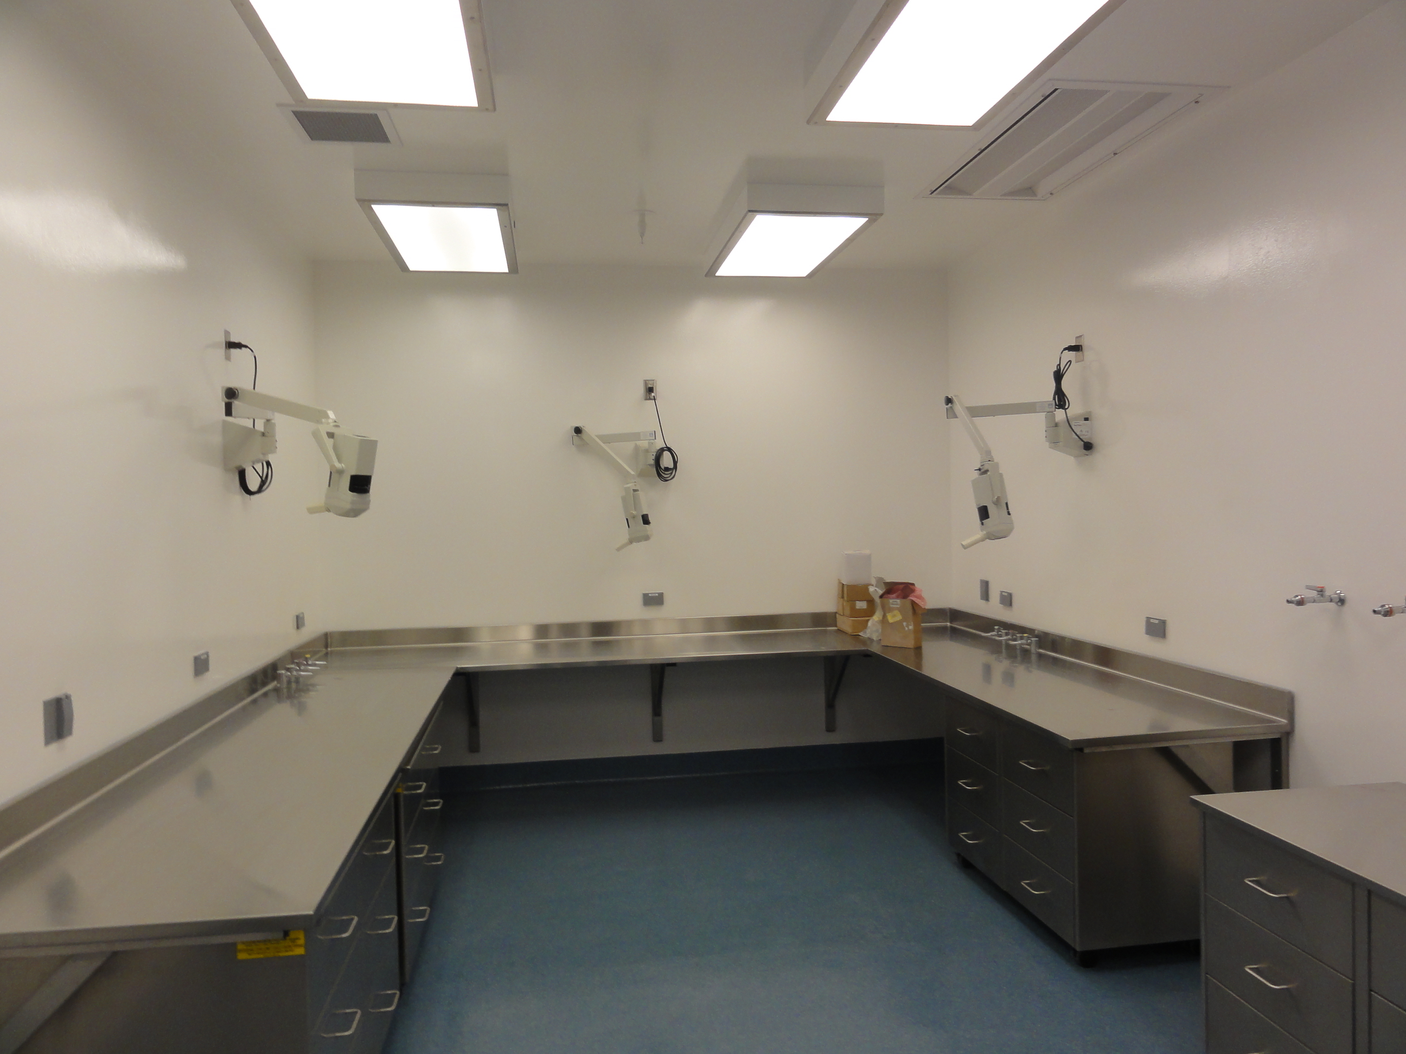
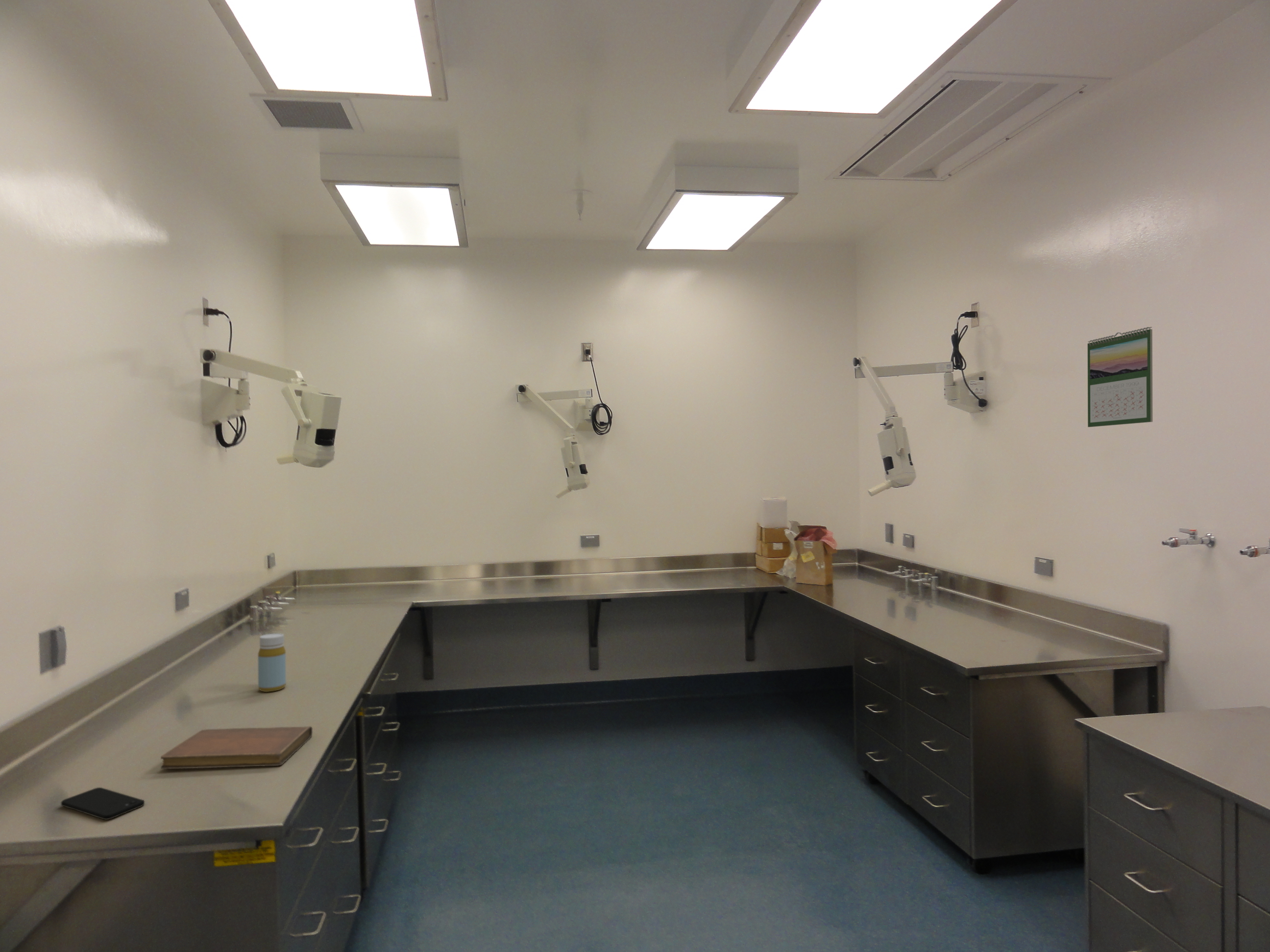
+ smartphone (103, 802)
+ notebook (240, 746)
+ calendar (1118, 378)
+ bottle (272, 662)
